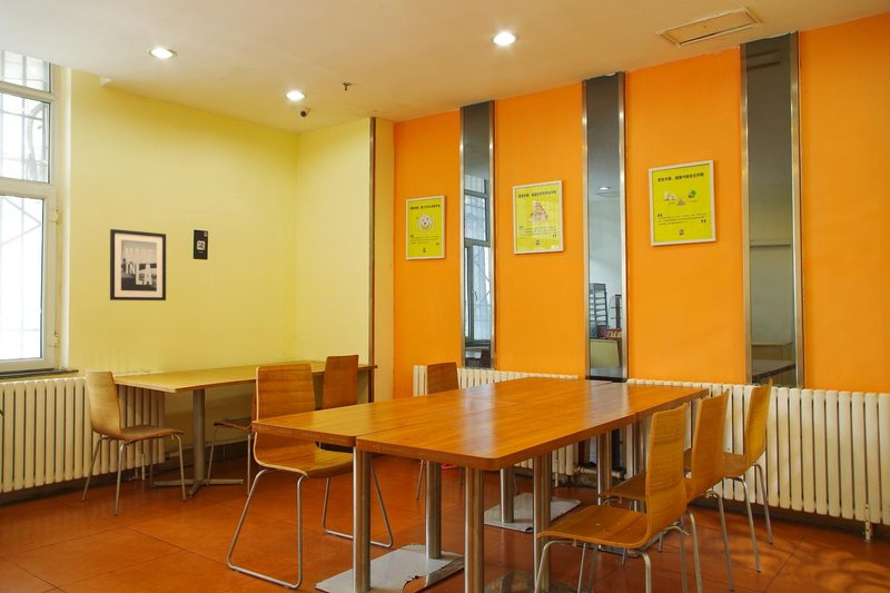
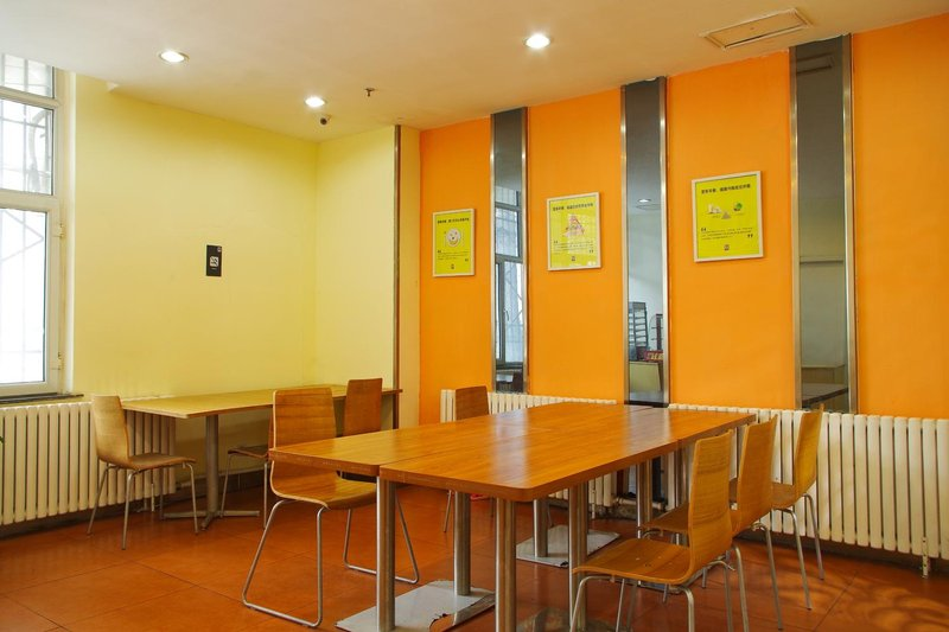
- wall art (138, 266)
